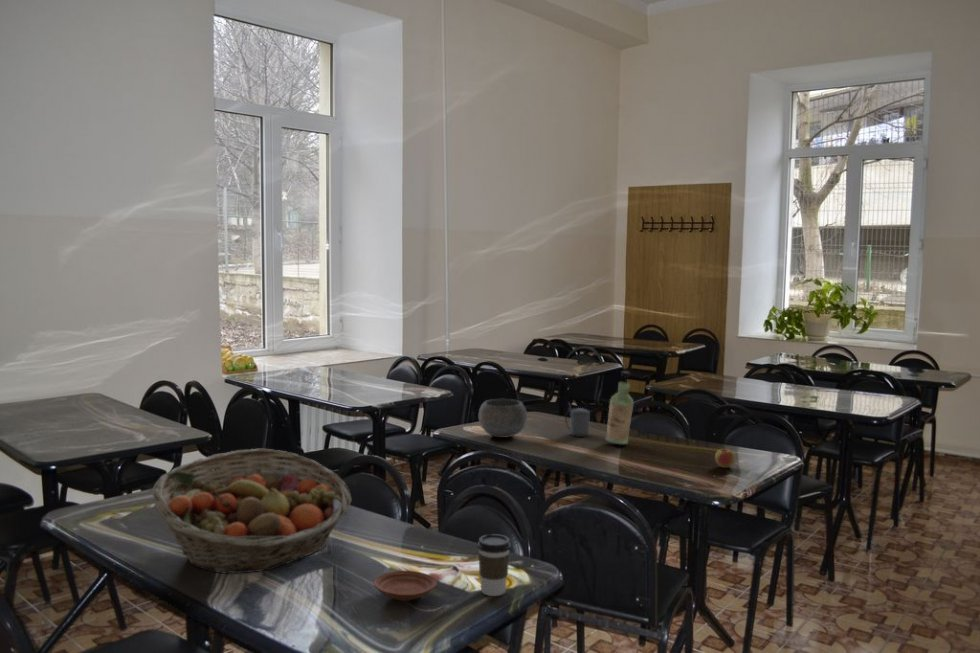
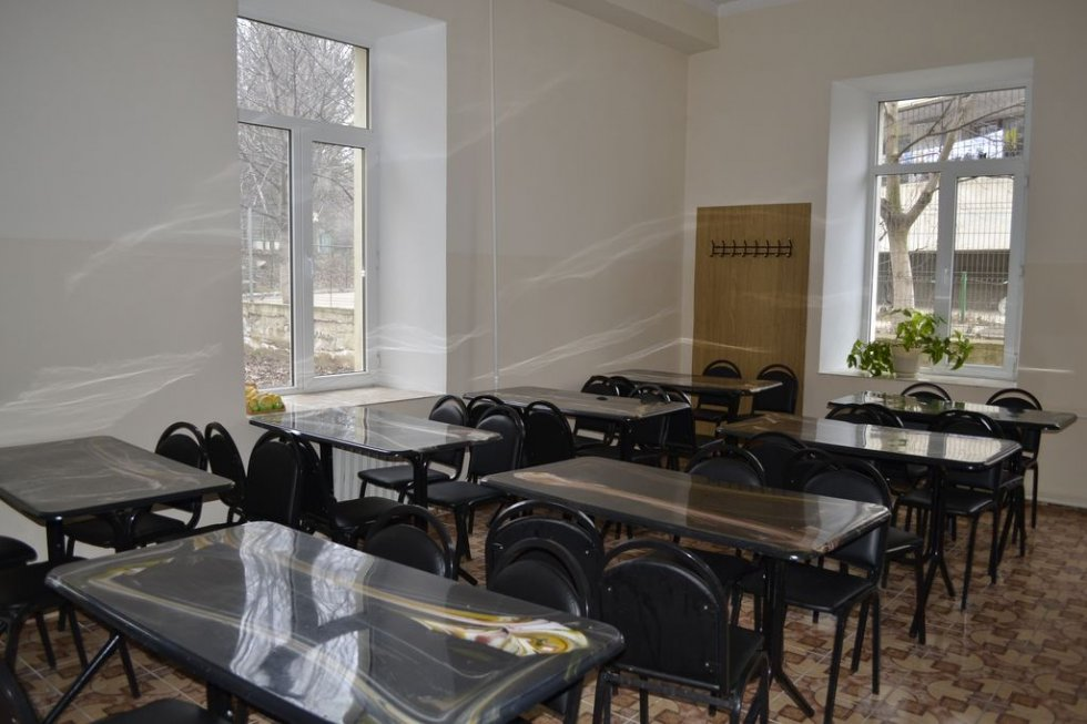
- coffee cup (493, 565)
- bottle (619, 407)
- bowl (502, 419)
- apple (725, 456)
- beer stein (576, 419)
- plate (405, 587)
- fruit basket (255, 507)
